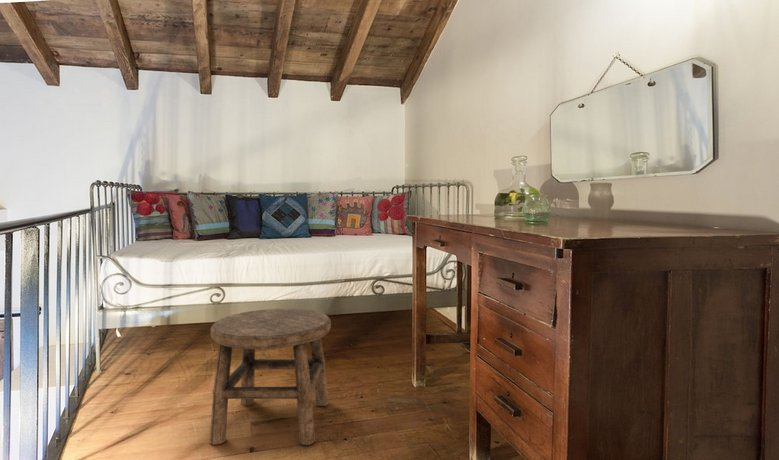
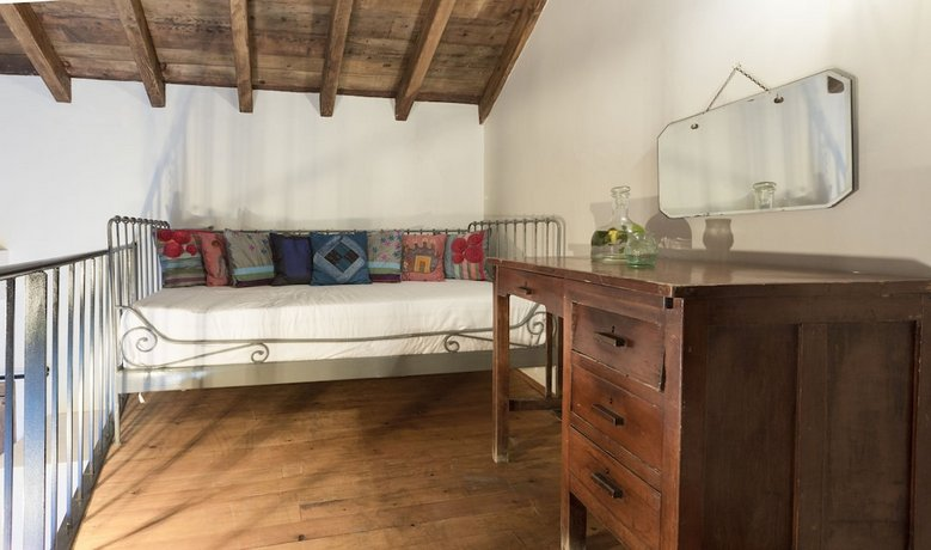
- stool (273, 368)
